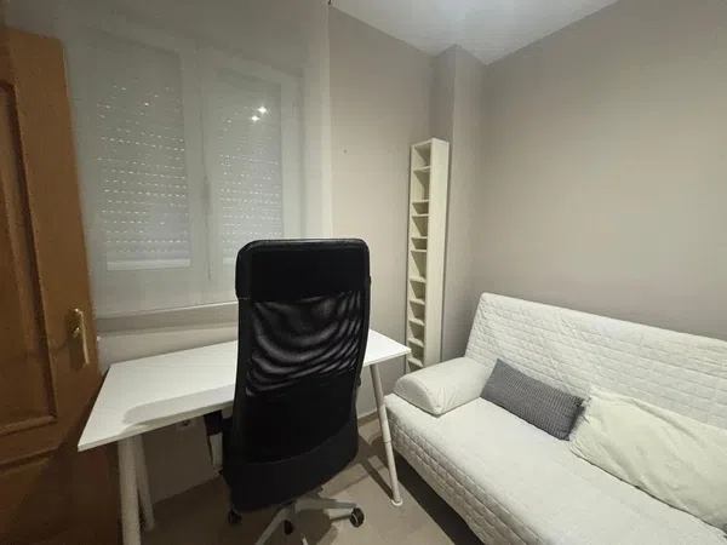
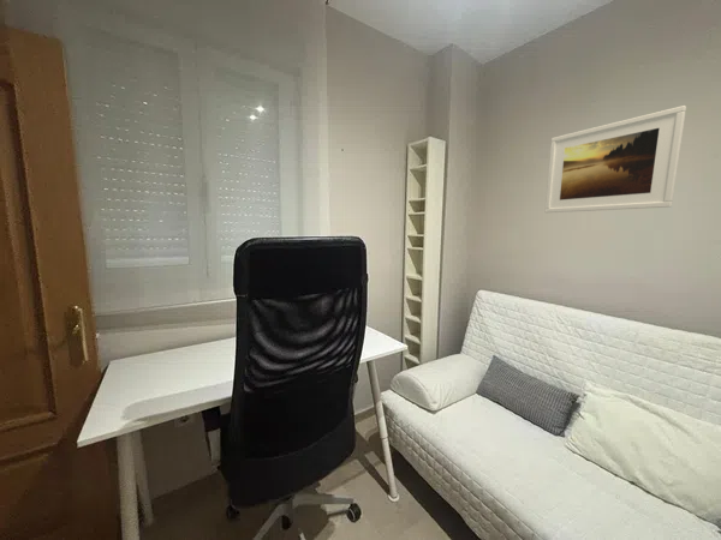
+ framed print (603, 168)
